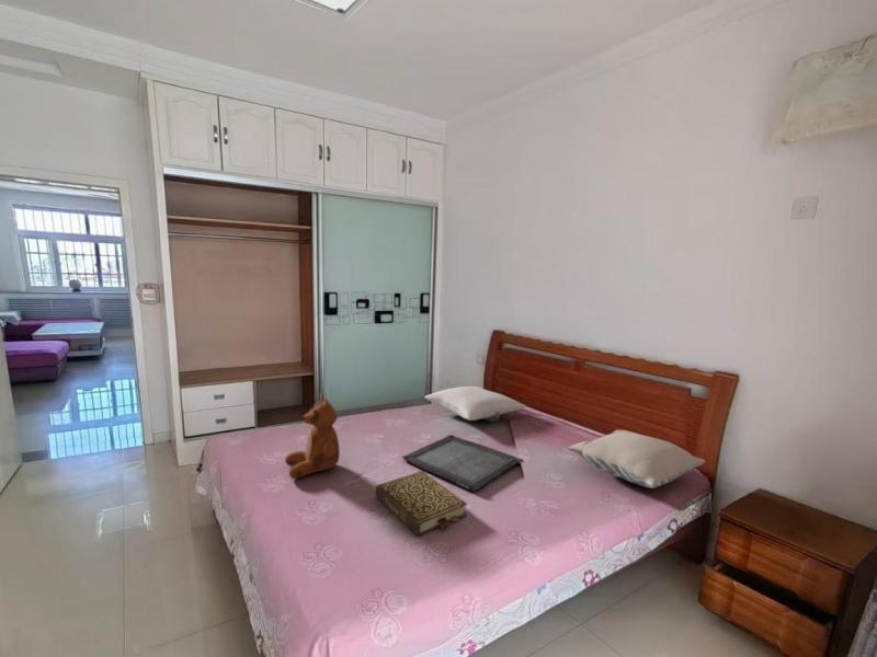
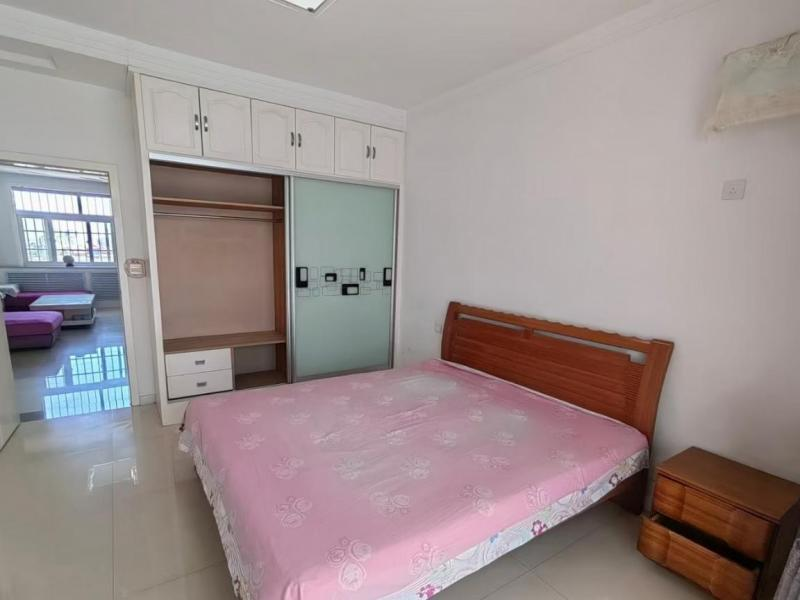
- teddy bear (312, 433)
- pillow (634, 454)
- book (422, 500)
- pillow (474, 403)
- serving tray (462, 459)
